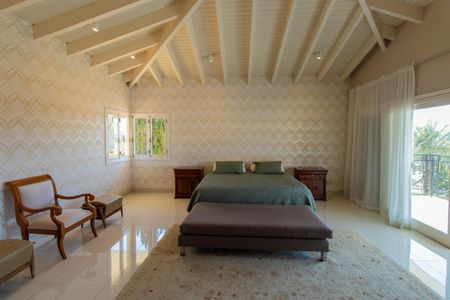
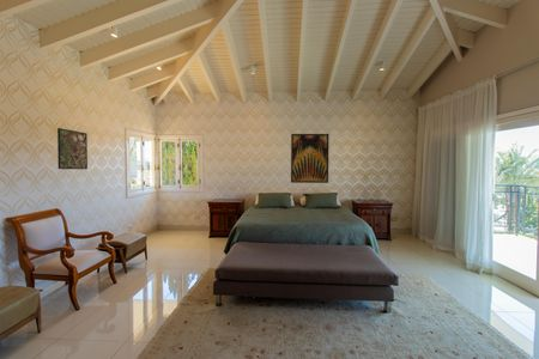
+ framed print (73, 150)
+ wall art (309, 158)
